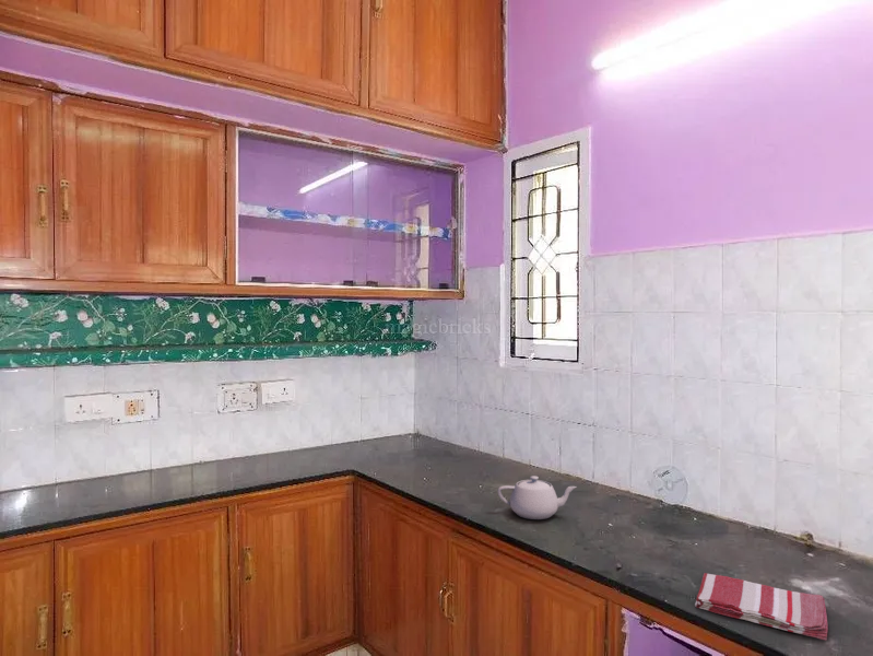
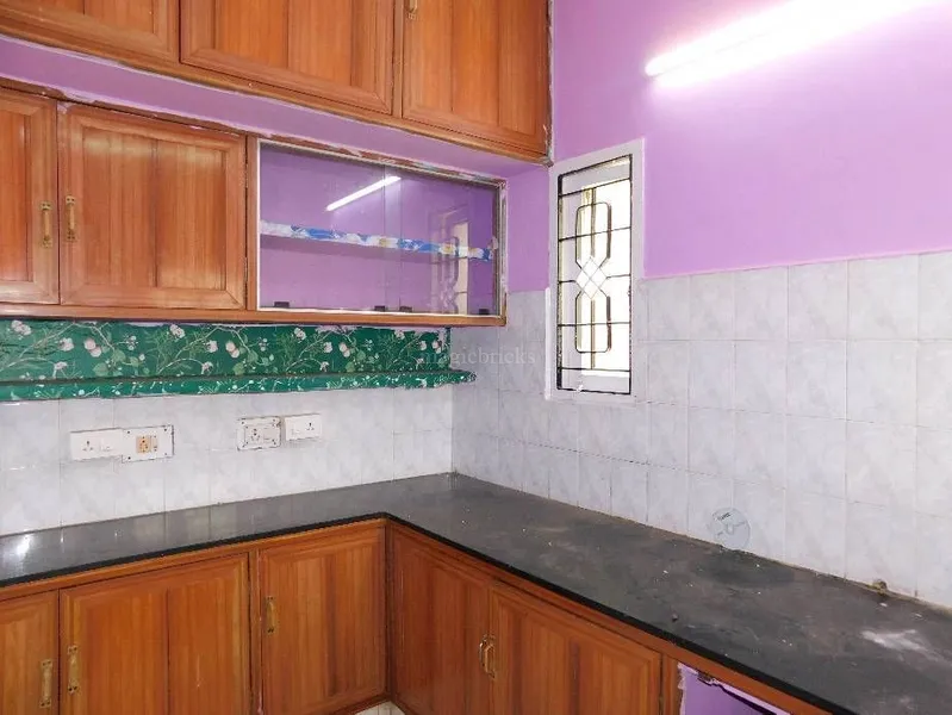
- teapot (535, 495)
- dish towel (759, 600)
